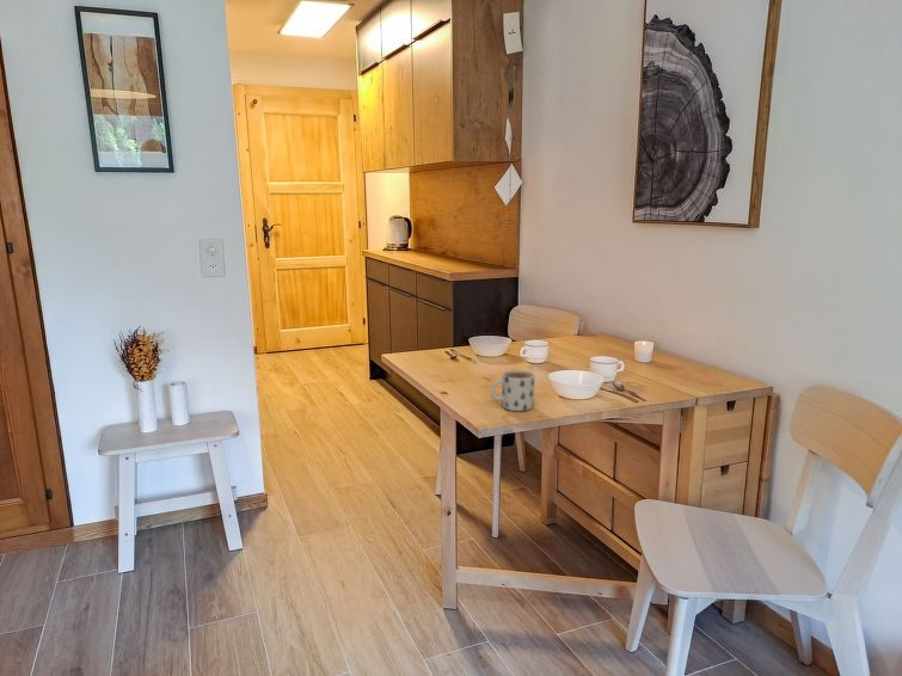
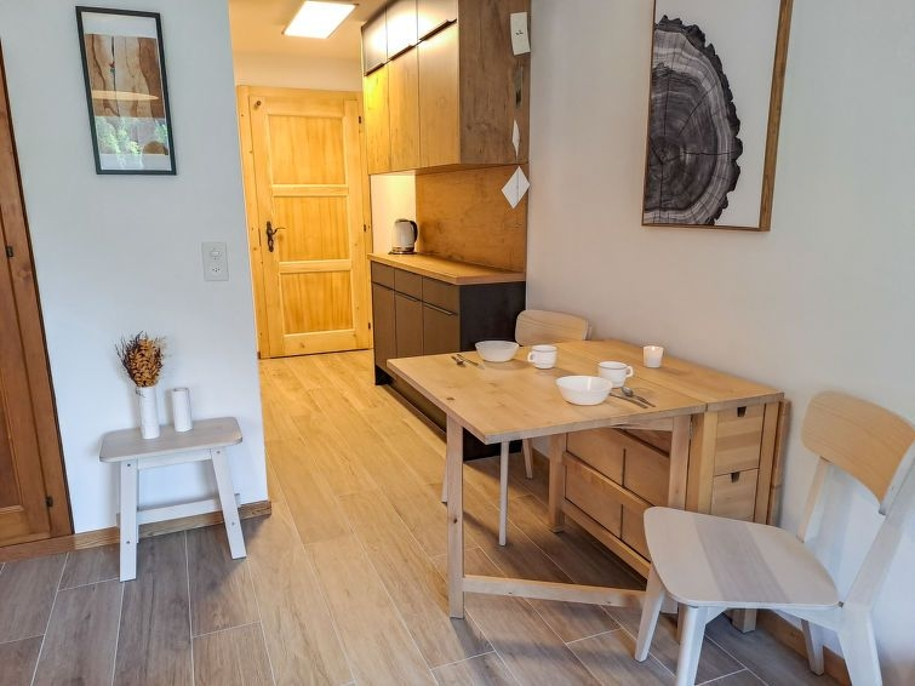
- mug (511, 391)
